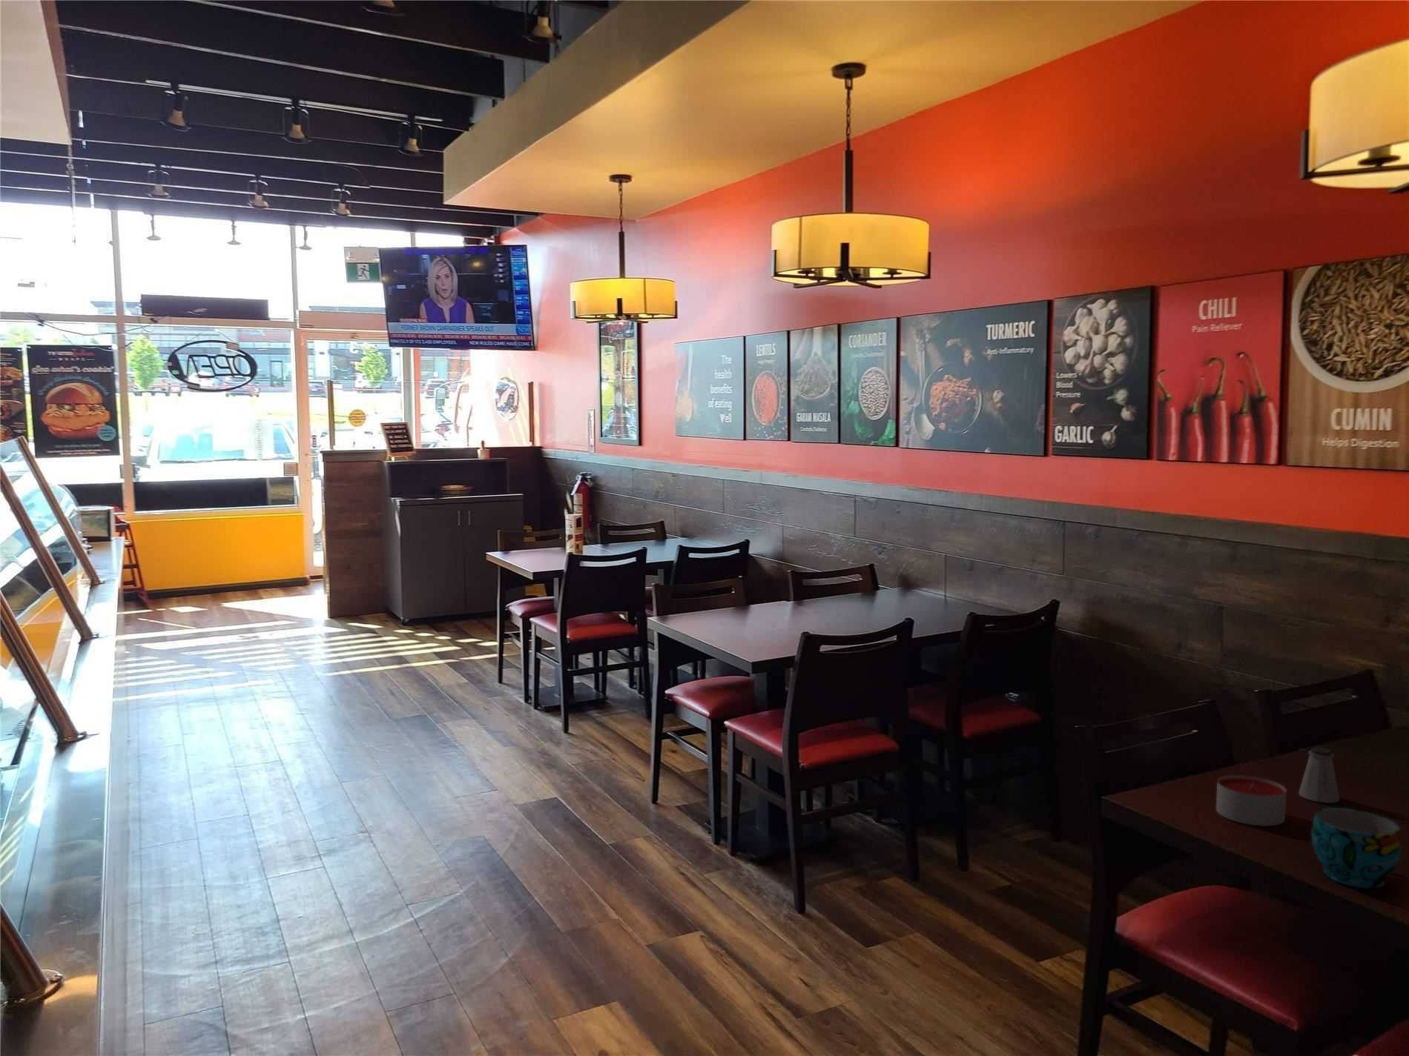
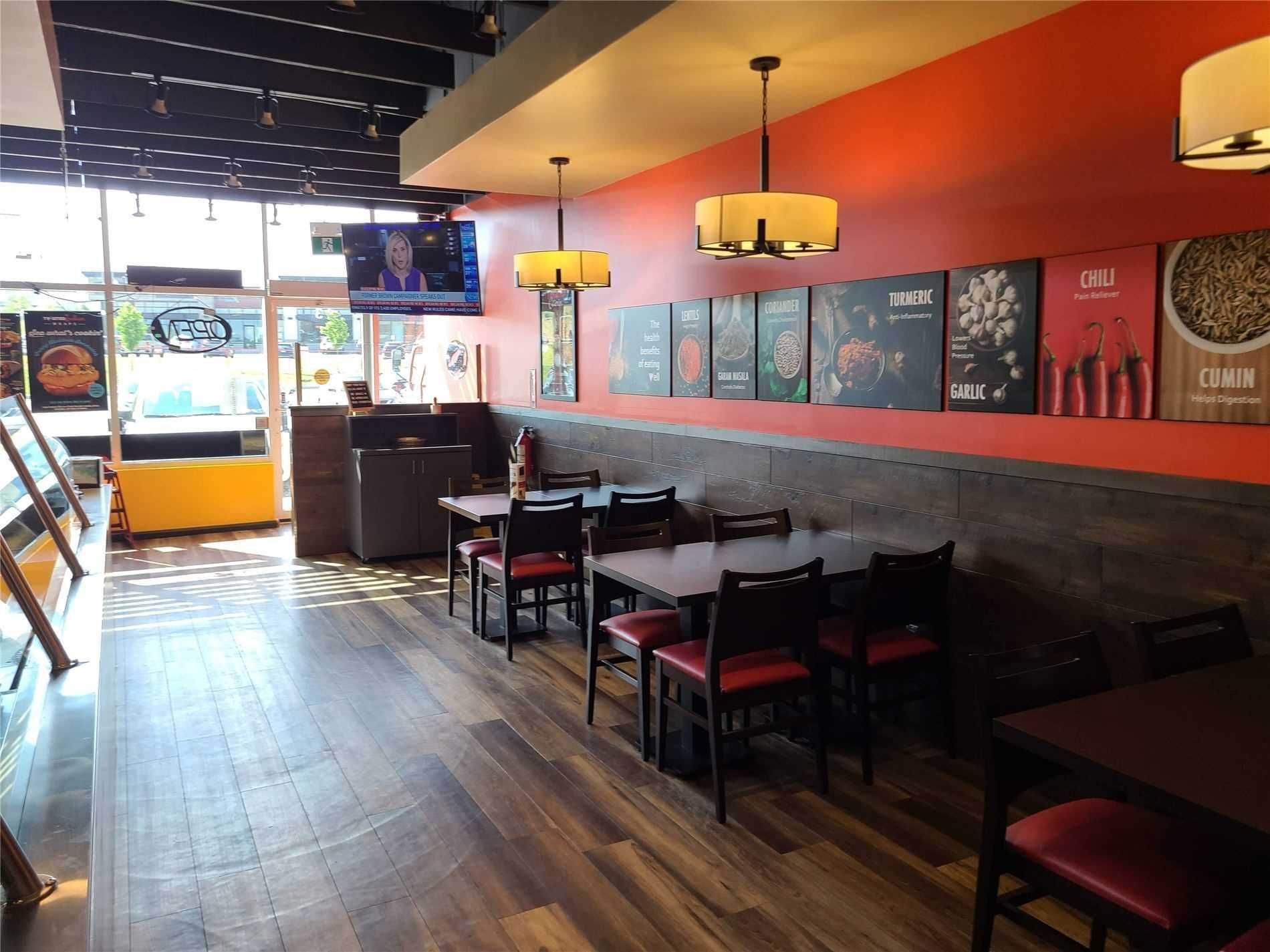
- candle (1250, 799)
- saltshaker (1320, 773)
- cup (1350, 847)
